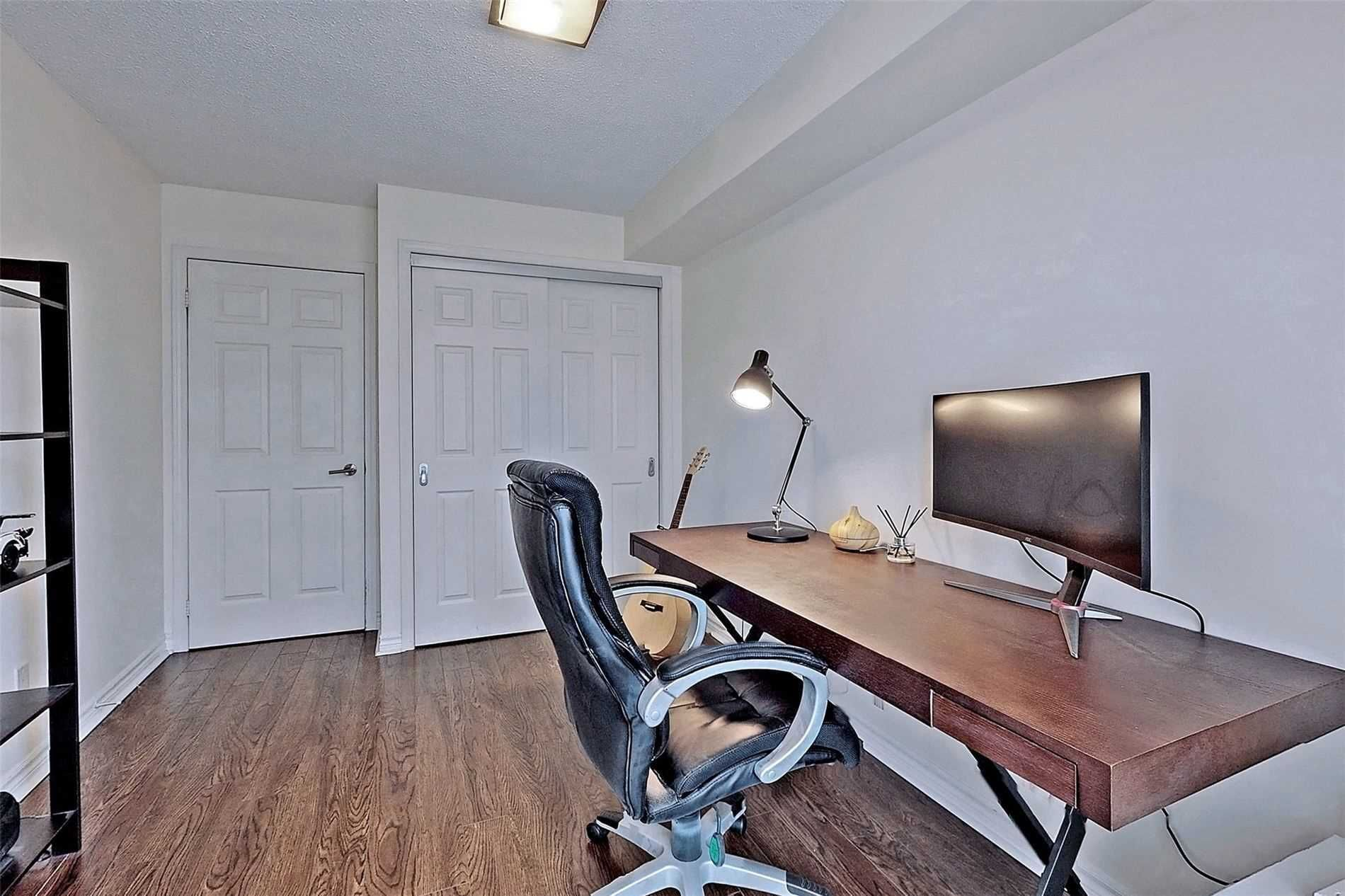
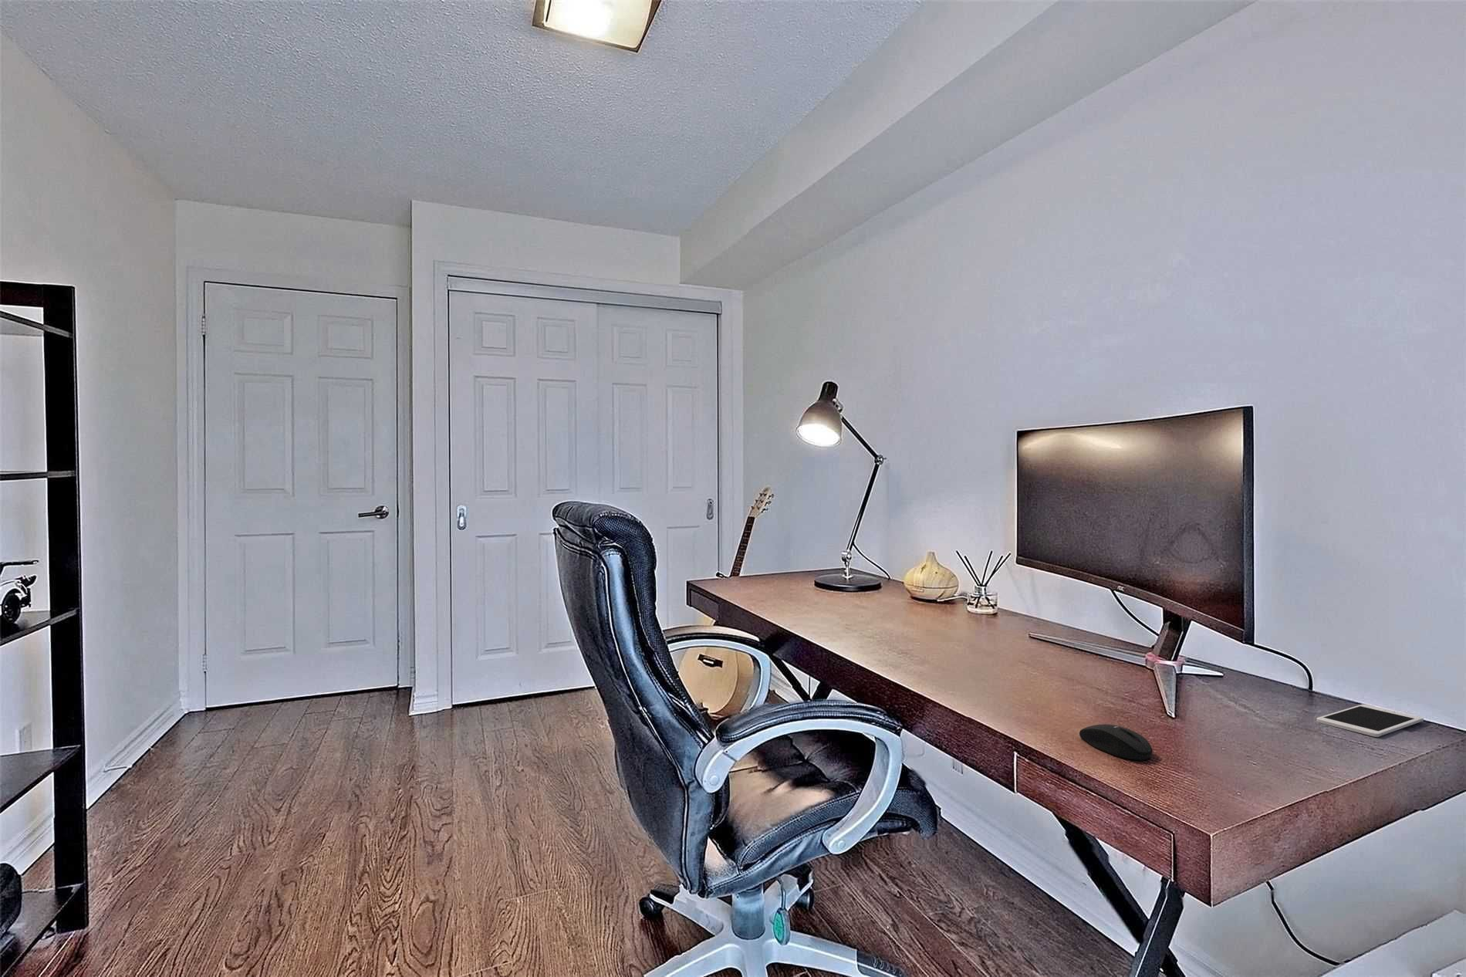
+ cell phone (1370, 720)
+ mouse (1114, 736)
